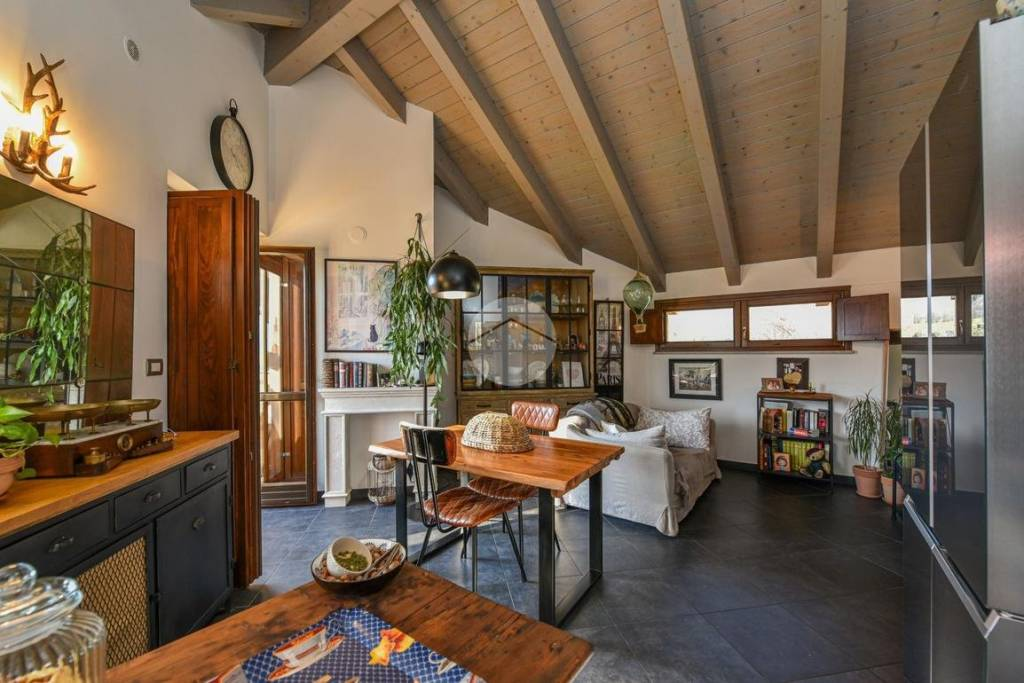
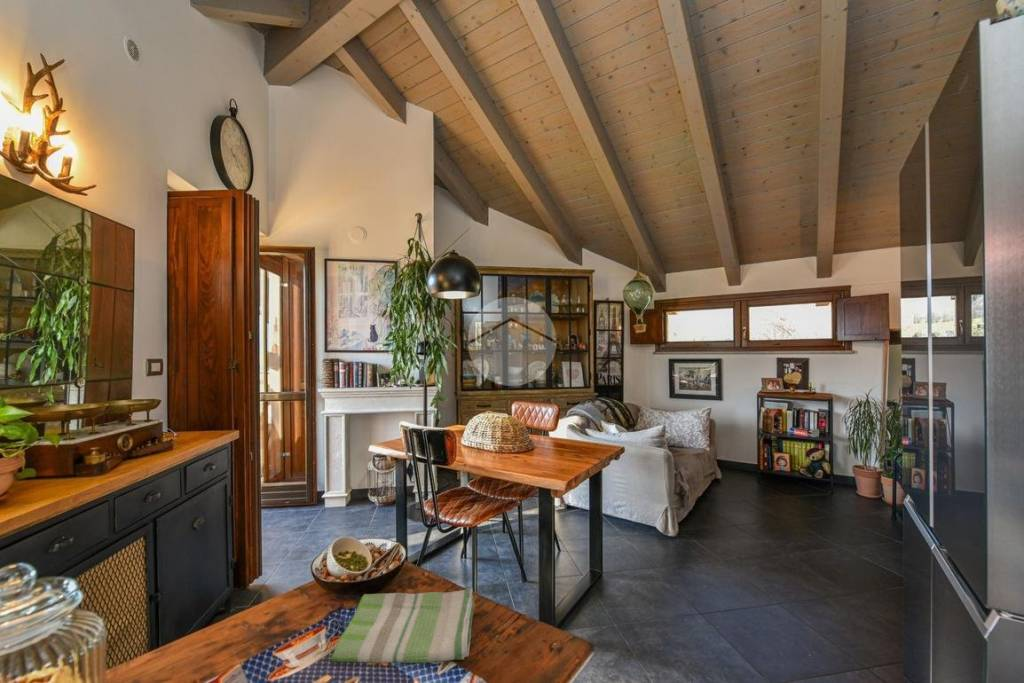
+ dish towel (410, 621)
